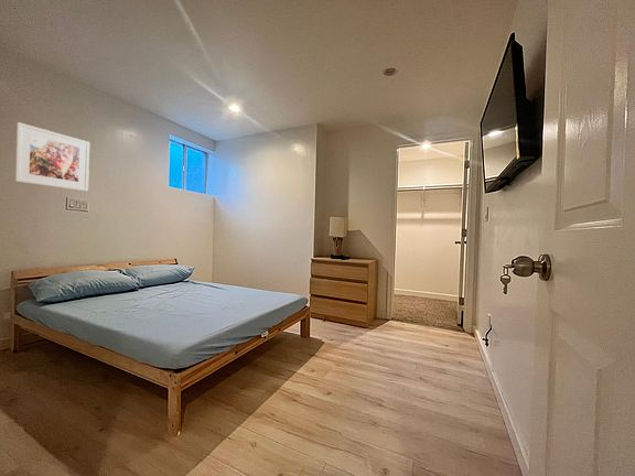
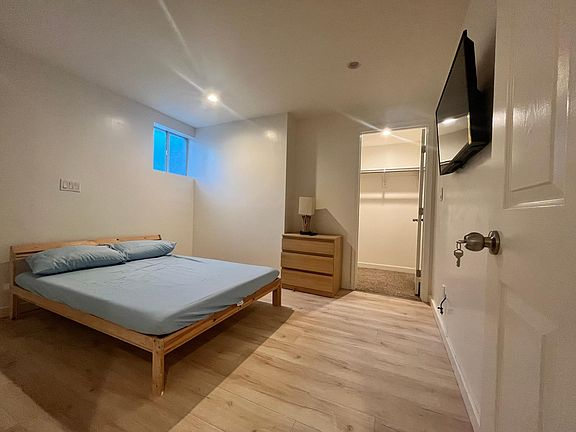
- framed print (55, 160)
